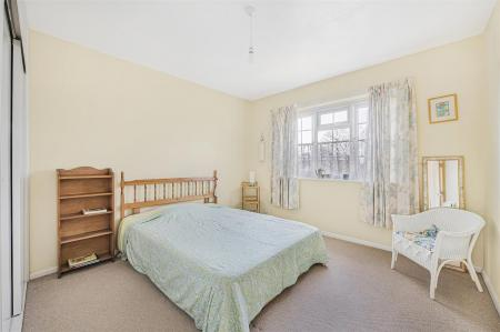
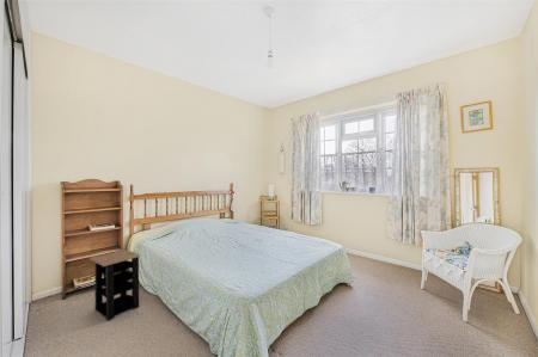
+ side table (116, 282)
